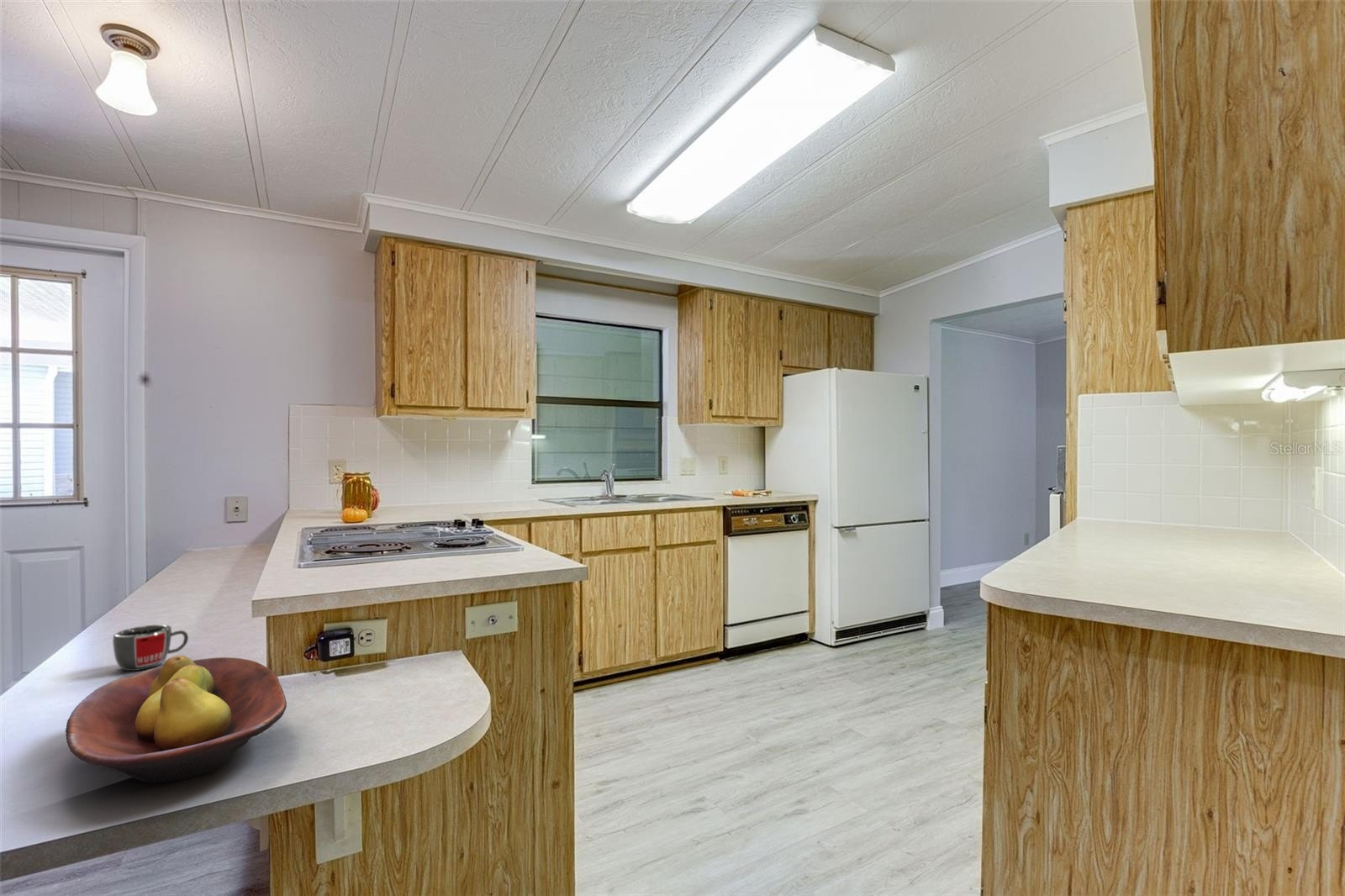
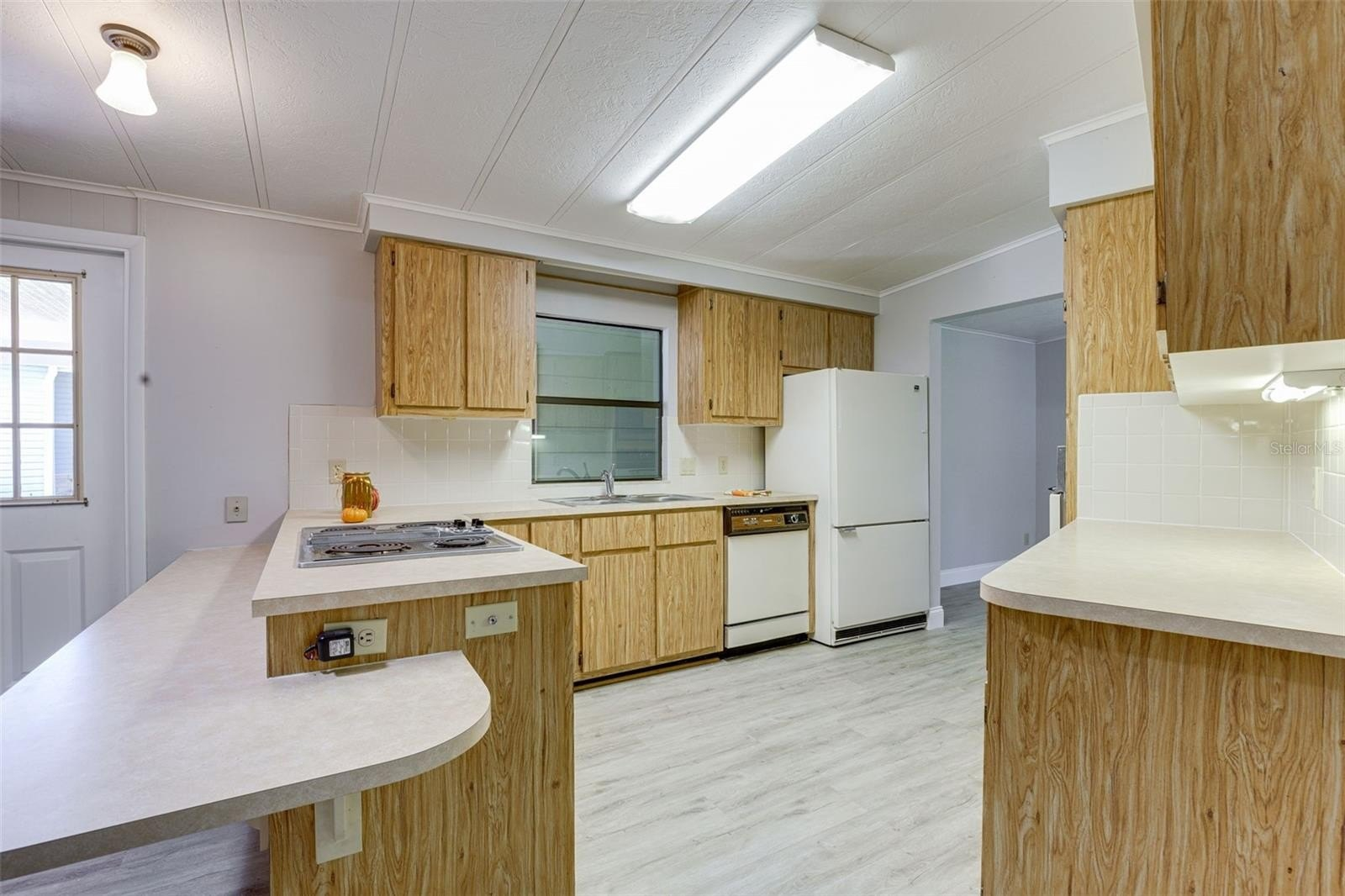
- fruit bowl (183, 704)
- mug (152, 646)
